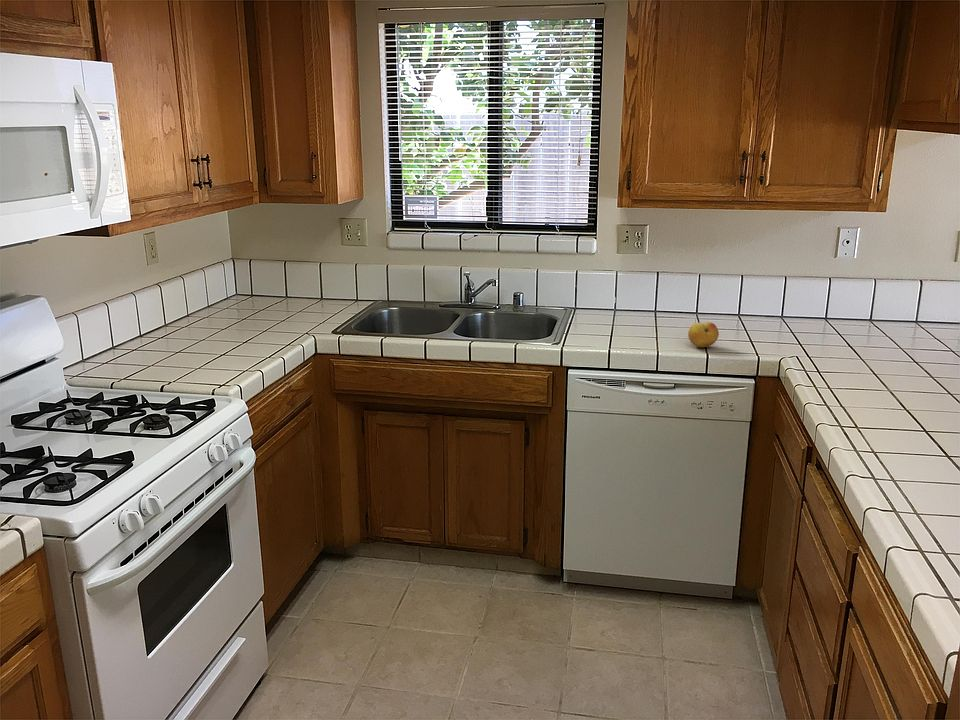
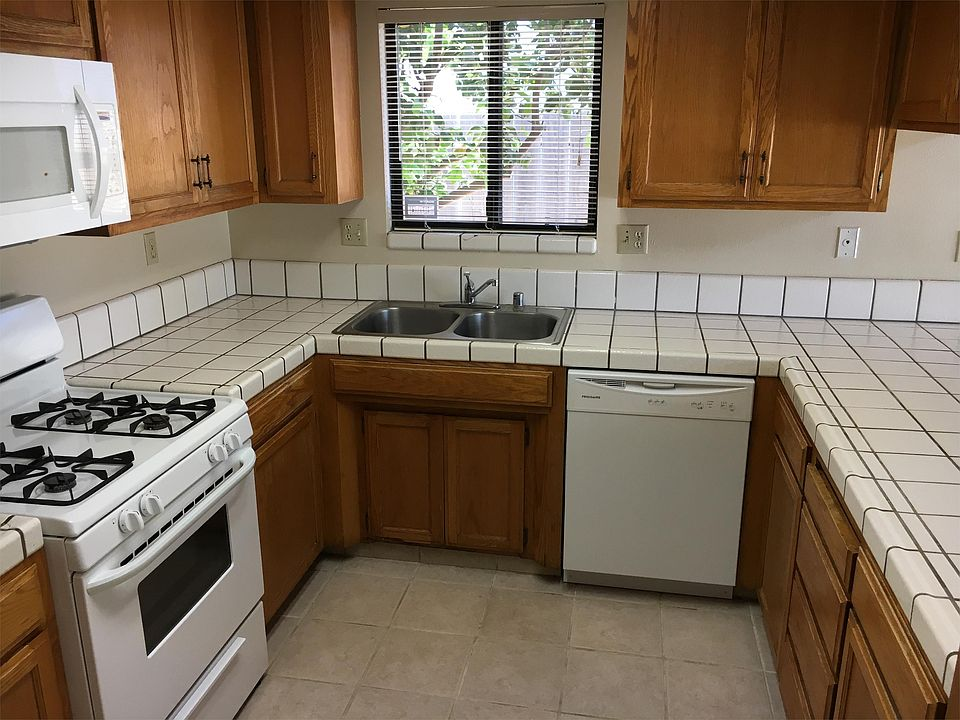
- fruit (703, 334)
